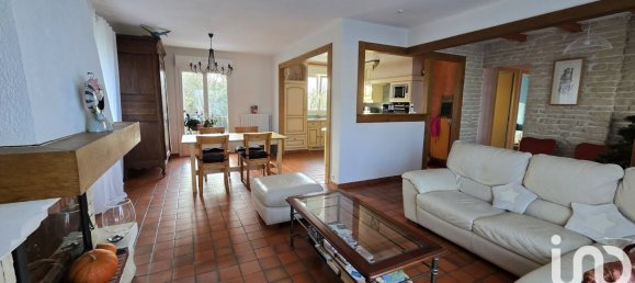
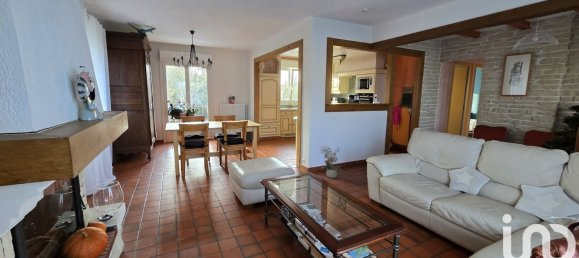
+ potted plant (330, 161)
